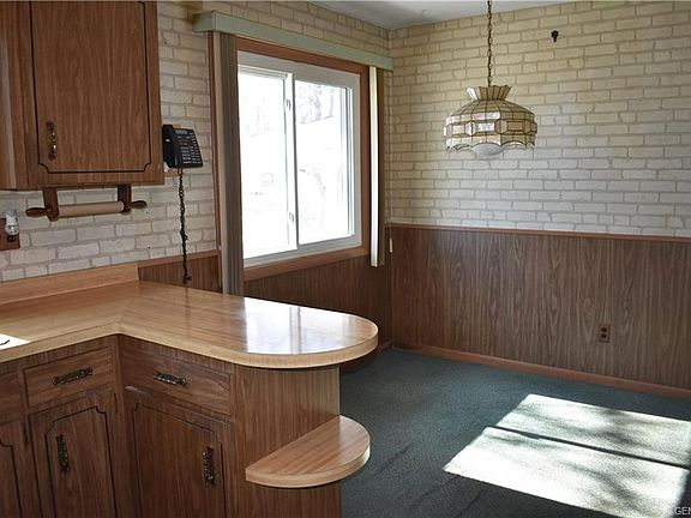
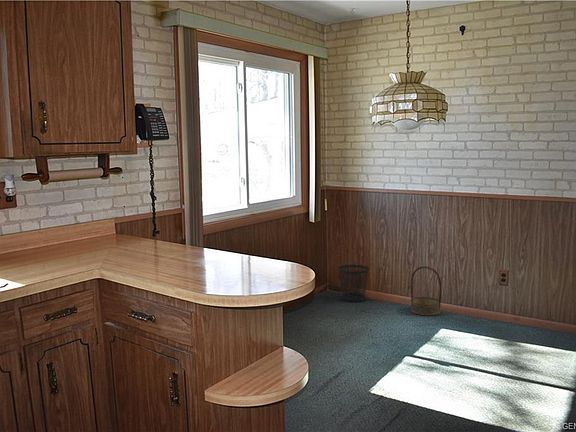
+ wastebasket (354, 283)
+ basket (425, 297)
